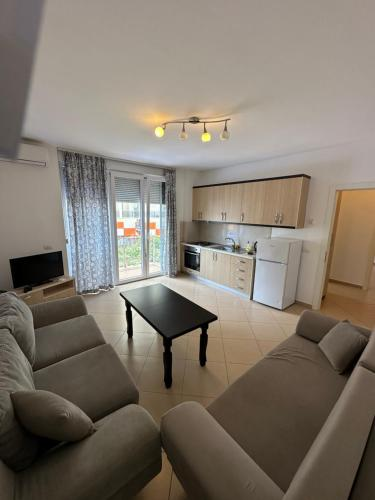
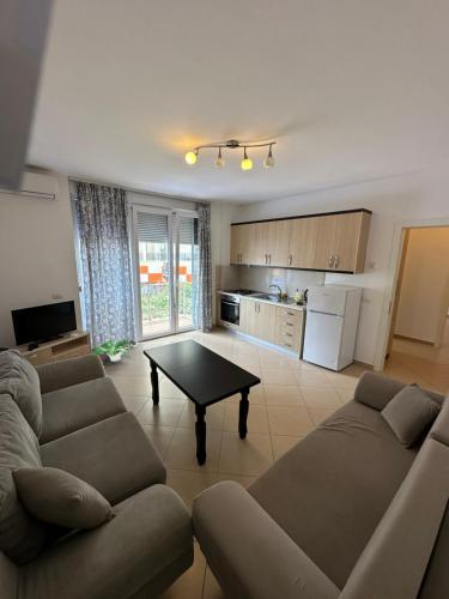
+ potted plant (113, 352)
